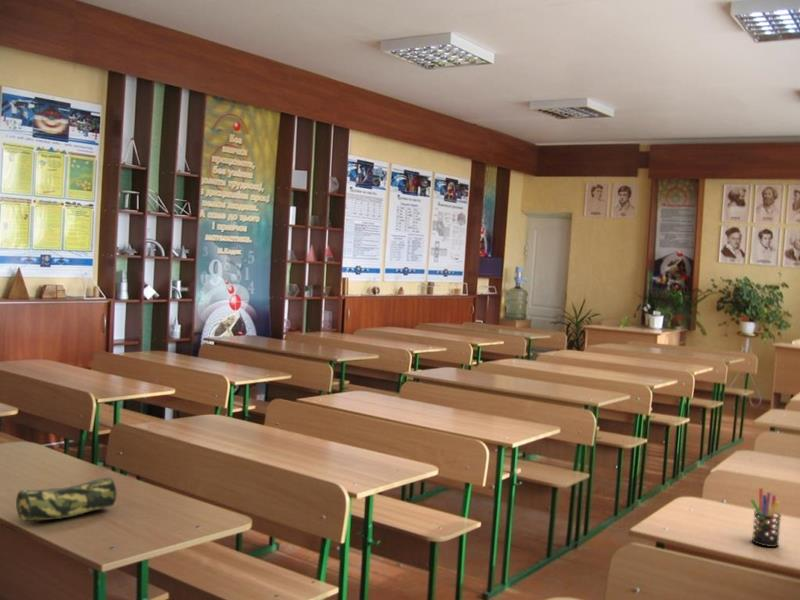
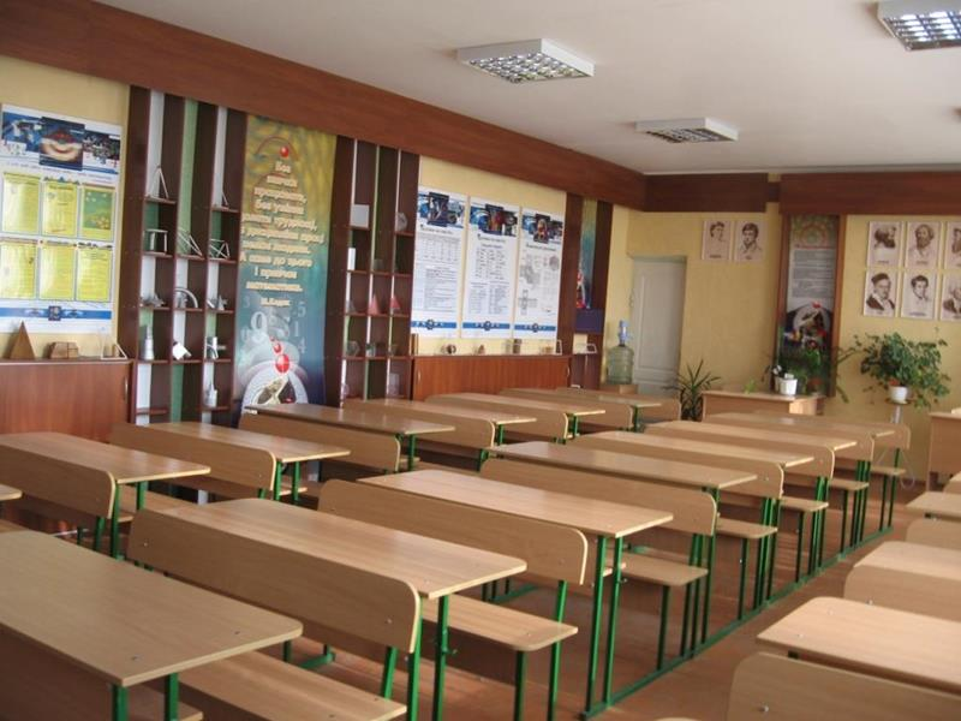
- pencil case (65, 500)
- pen holder (763, 516)
